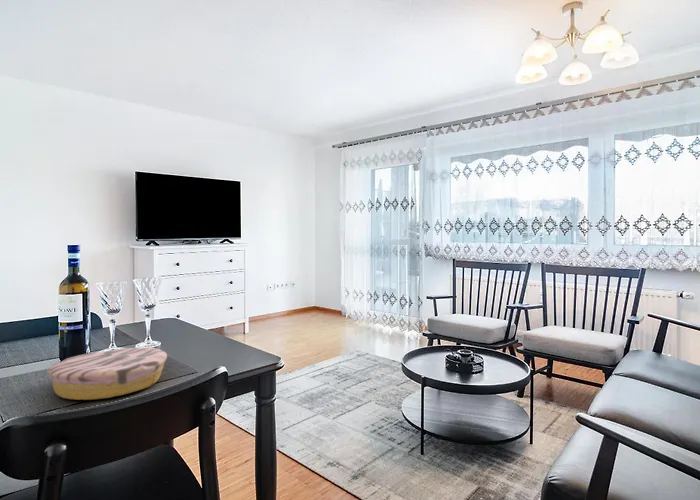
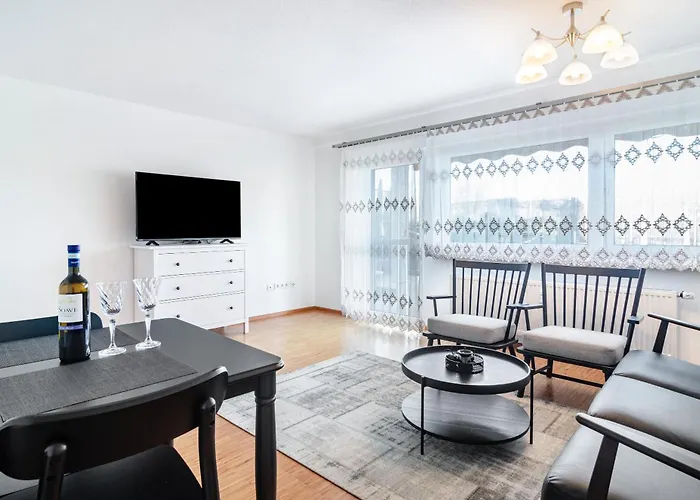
- plate (111, 371)
